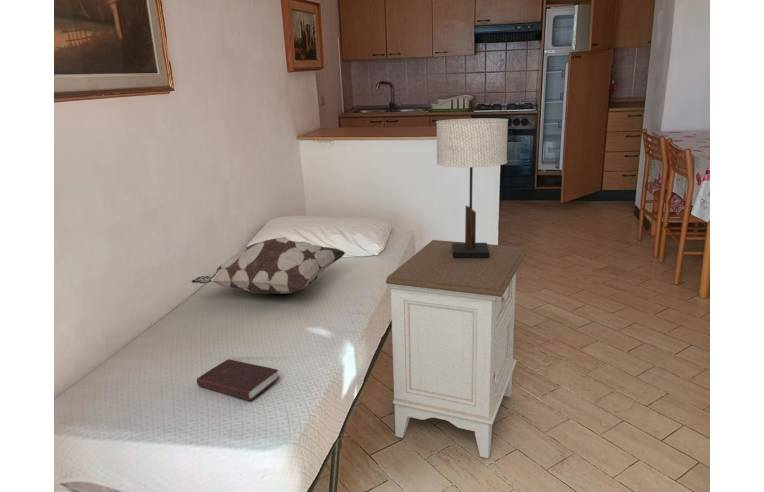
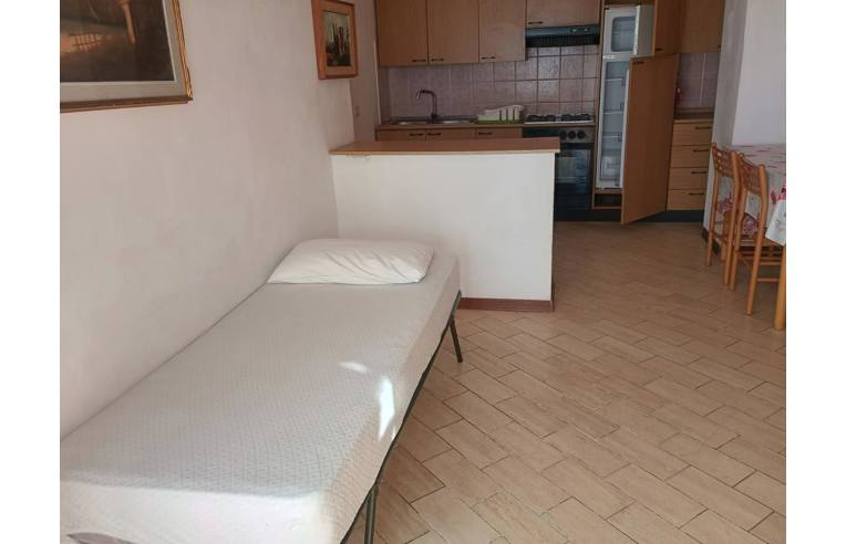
- decorative pillow (273, 266)
- nightstand (462, 341)
- table lamp (470, 188)
- book (238, 378)
